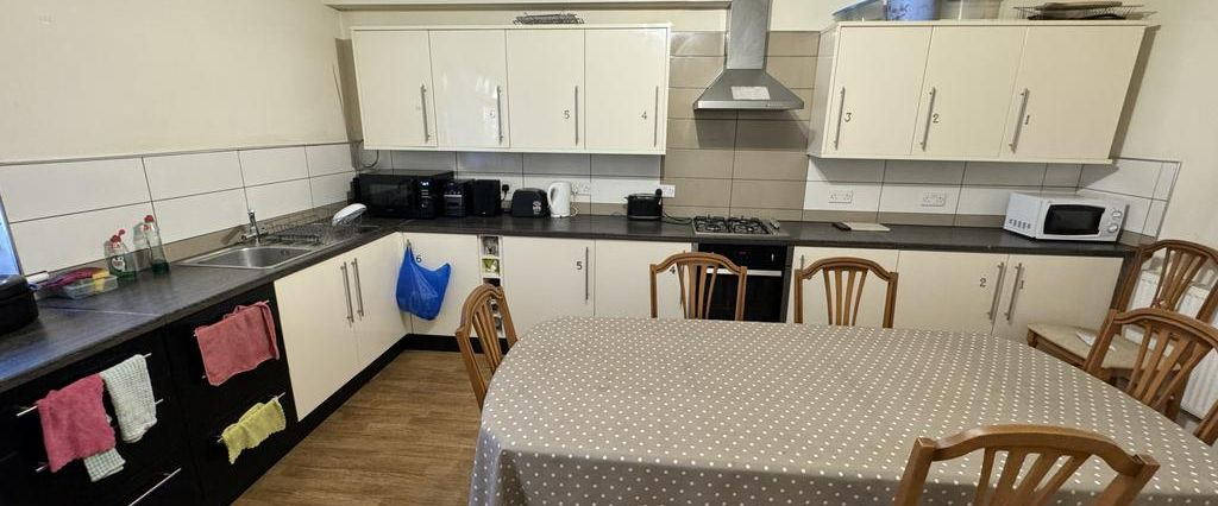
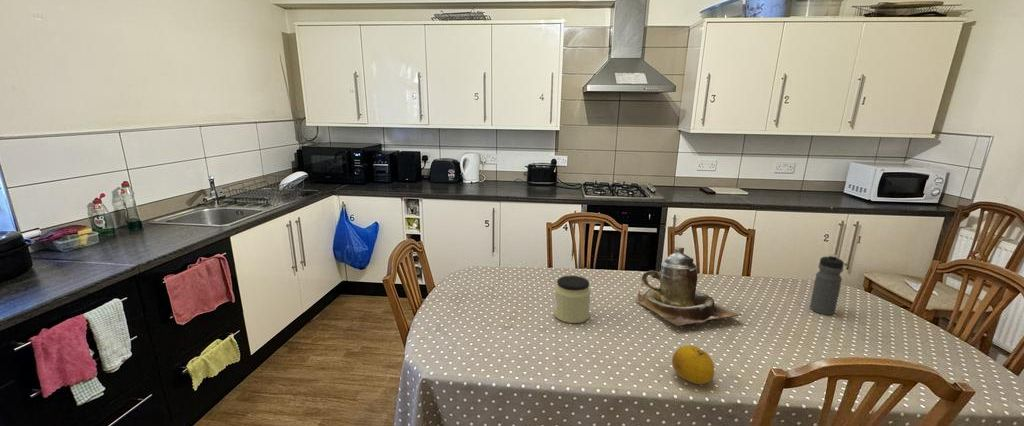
+ teapot (687, 280)
+ jar (572, 298)
+ fruit (693, 363)
+ water bottle (827, 283)
